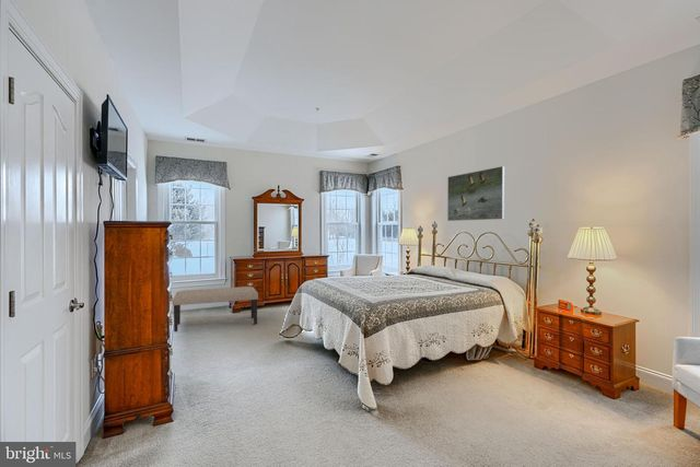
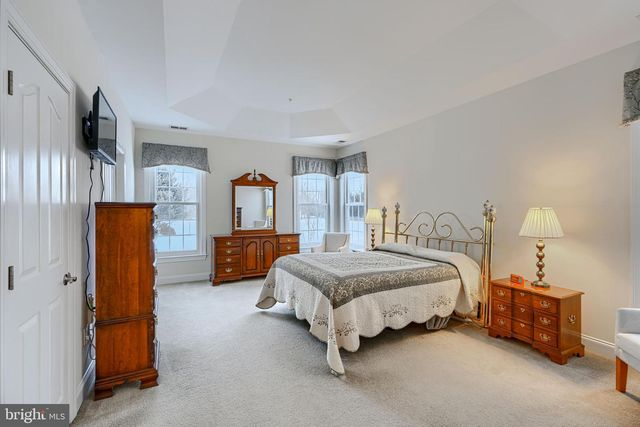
- bench (214, 302)
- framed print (472, 196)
